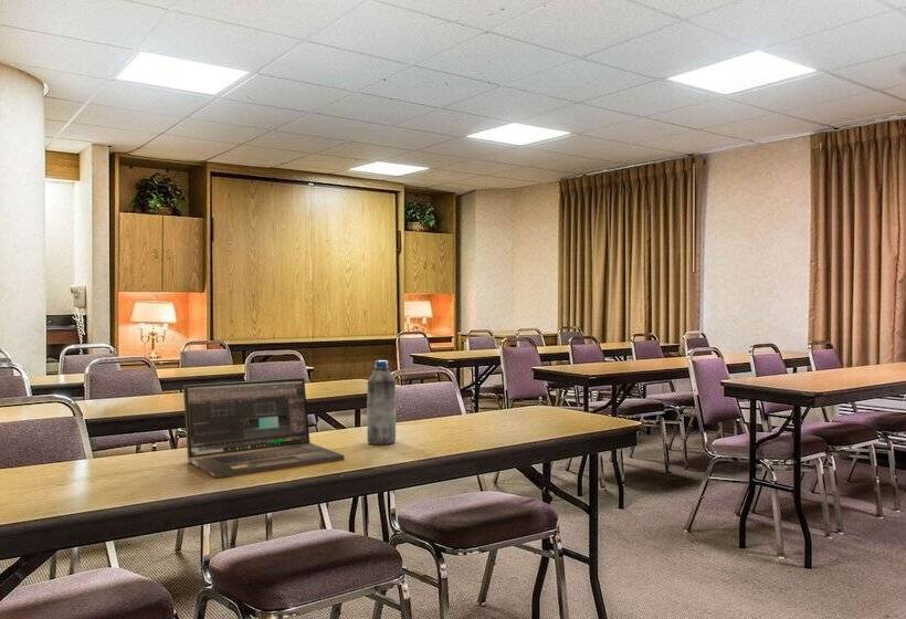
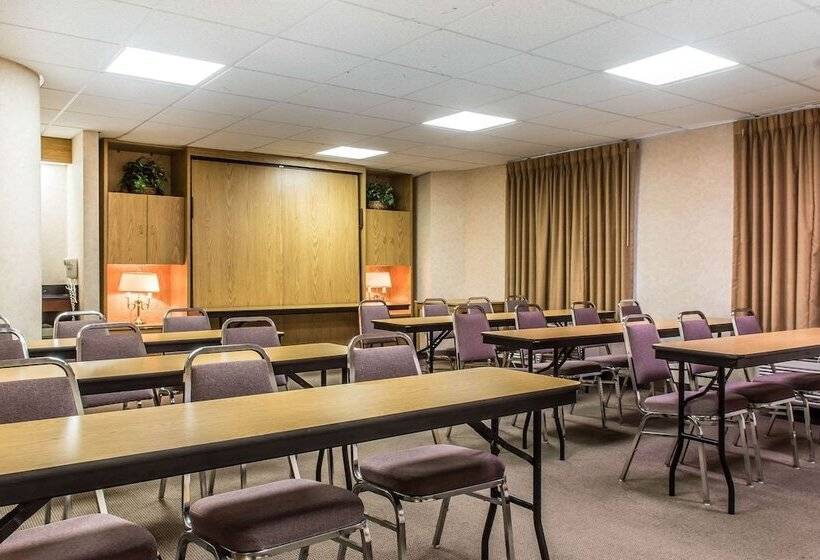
- water bottle (381, 401)
- laptop (263, 422)
